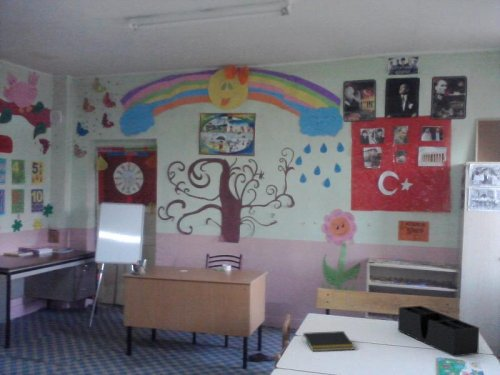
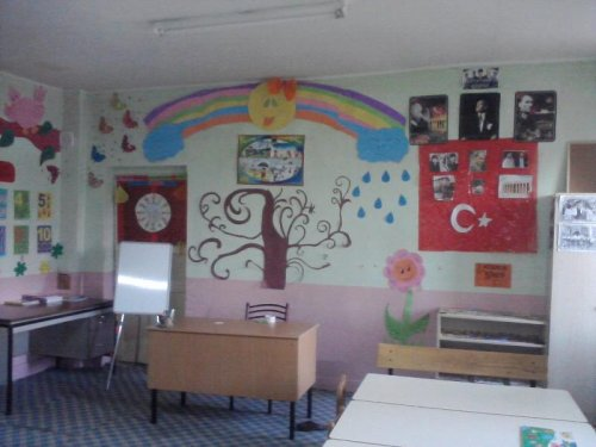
- notepad (328, 340)
- desk organizer (435, 329)
